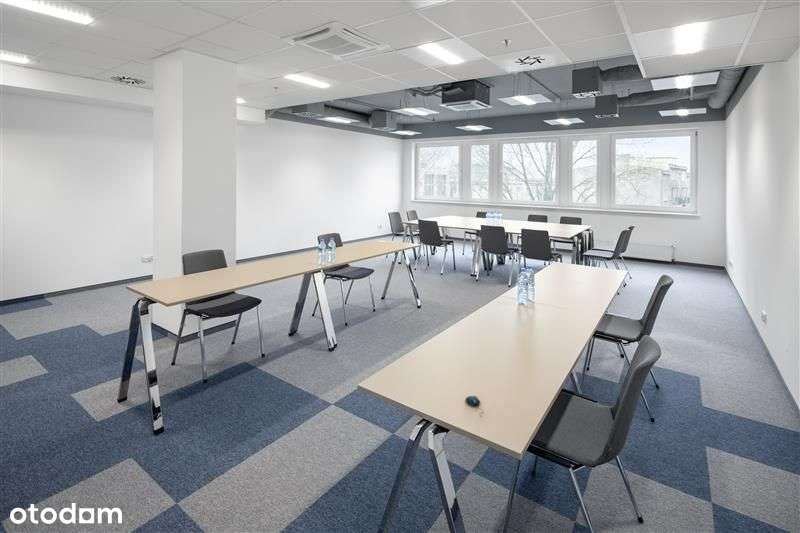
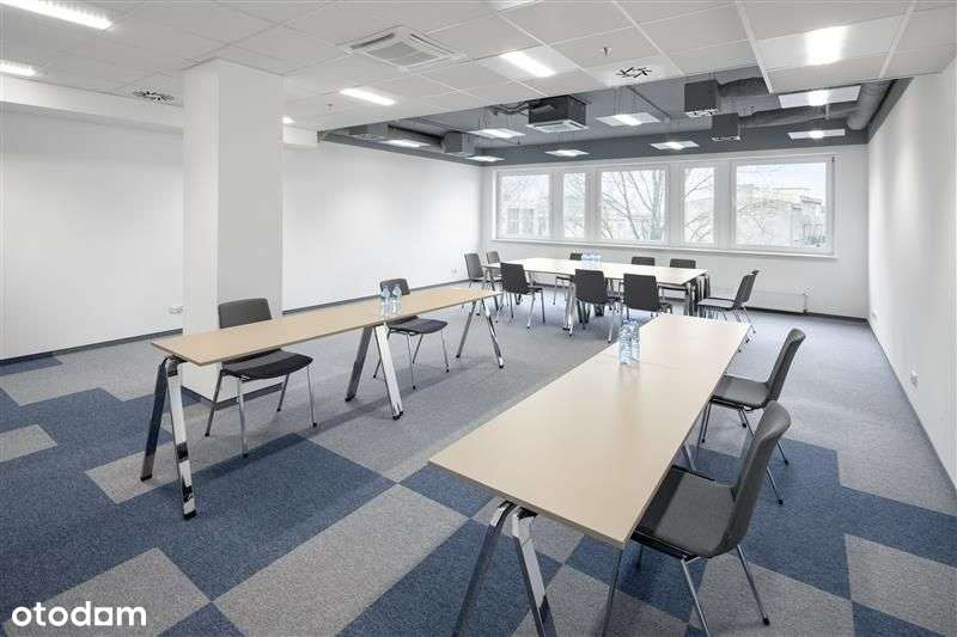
- mouse (474, 404)
